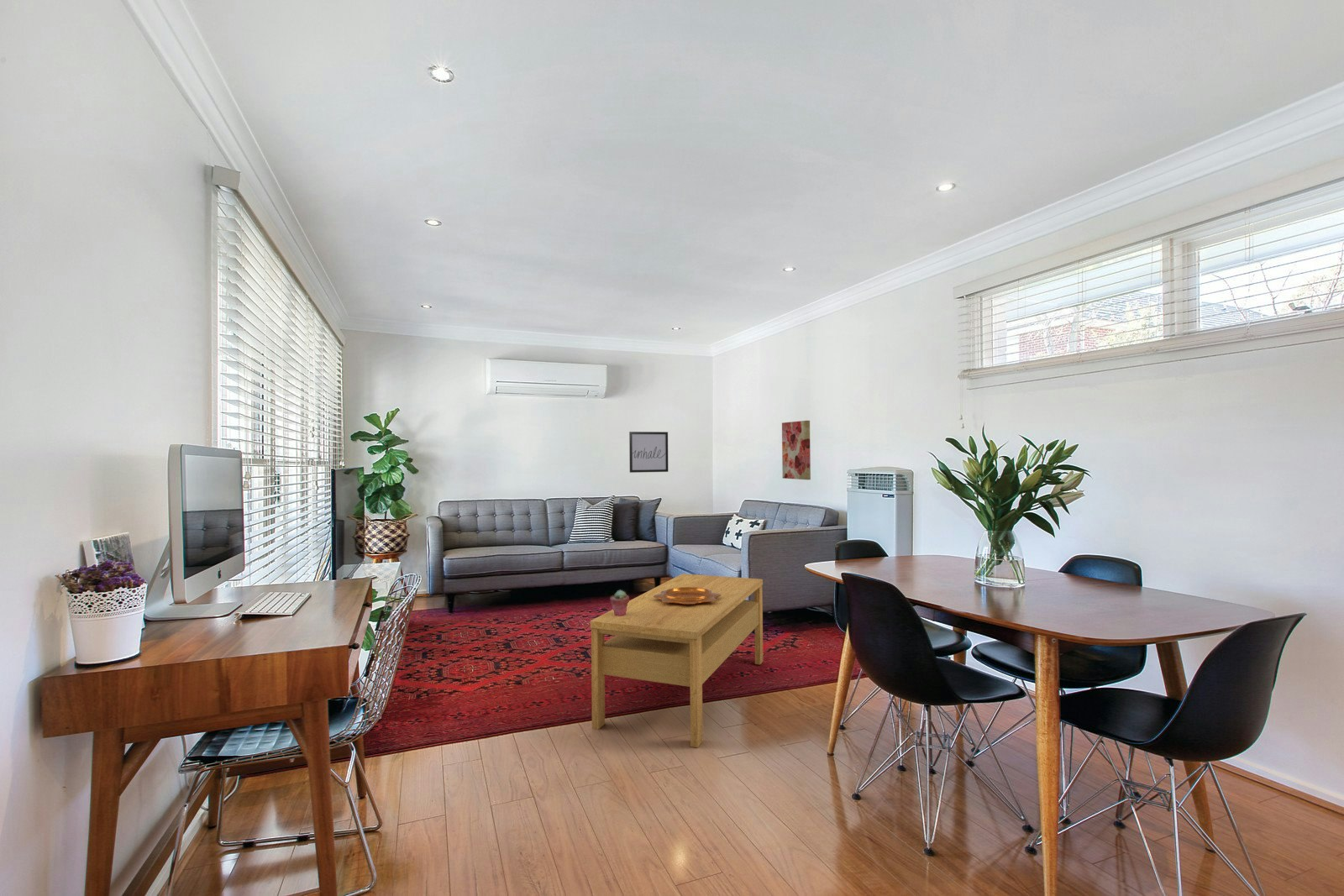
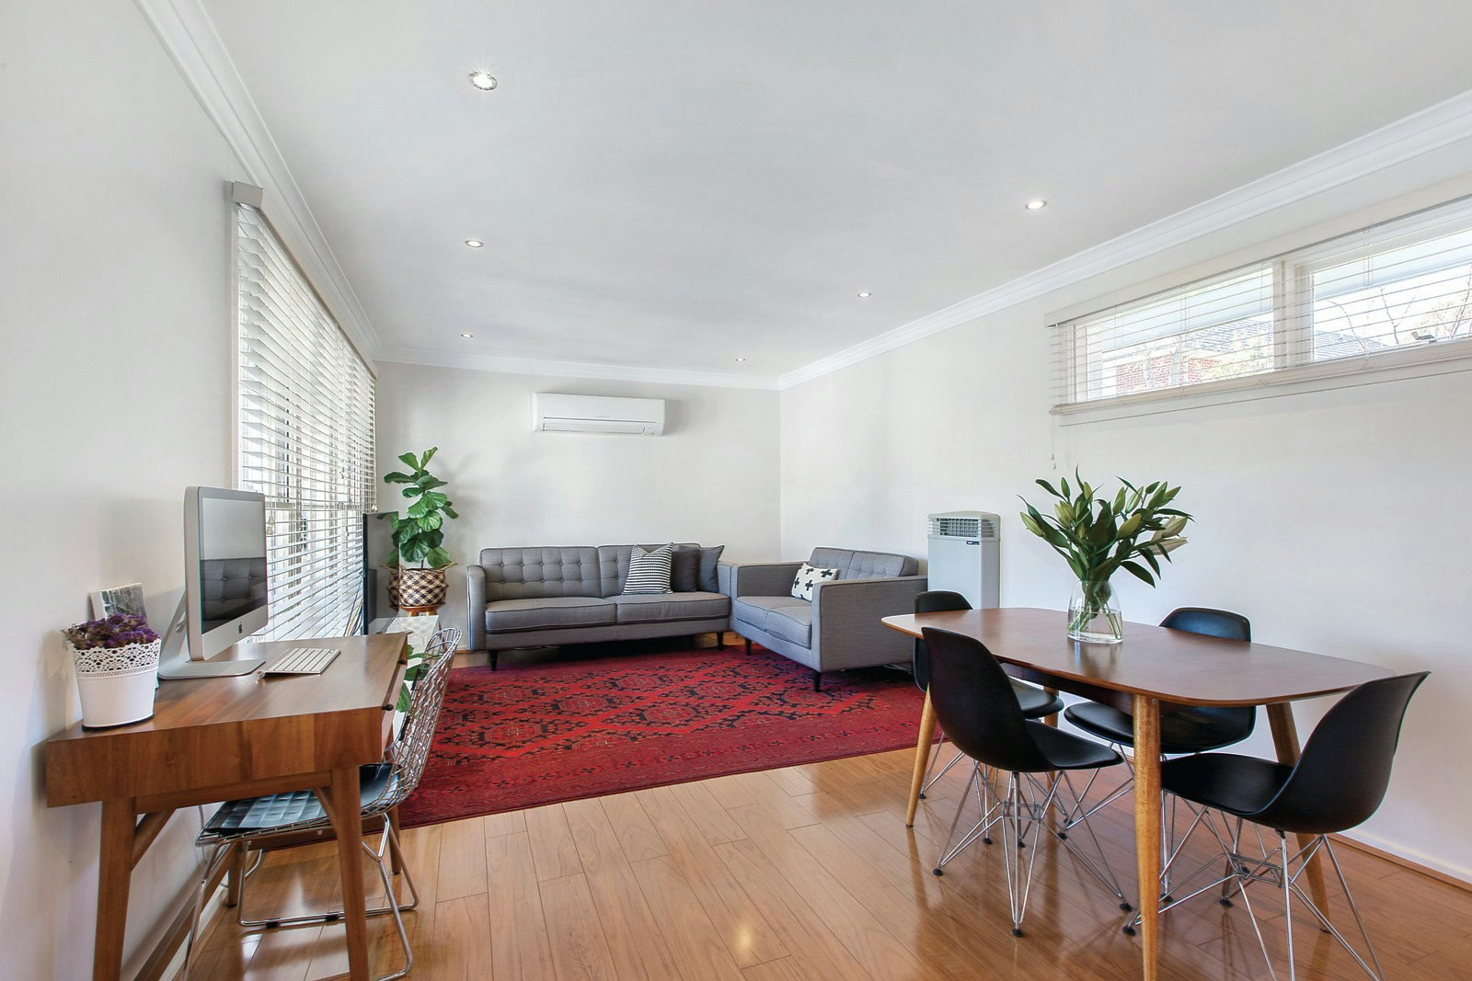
- wall art (648, 452)
- decorative bowl (687, 595)
- wall art (795, 450)
- potted succulent (619, 601)
- coffee table (688, 643)
